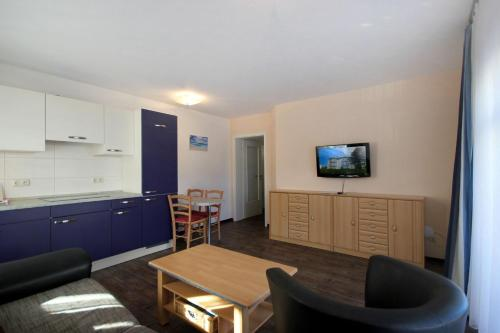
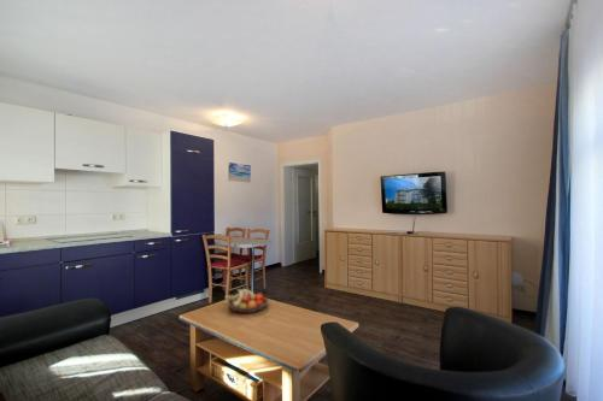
+ fruit bowl (247, 299)
